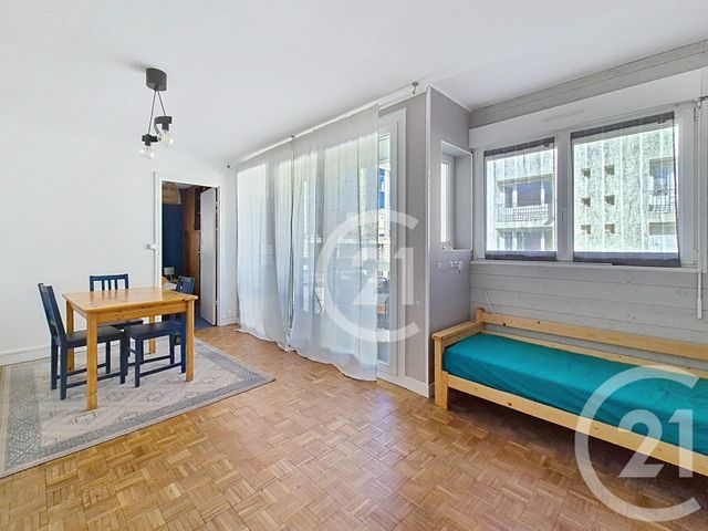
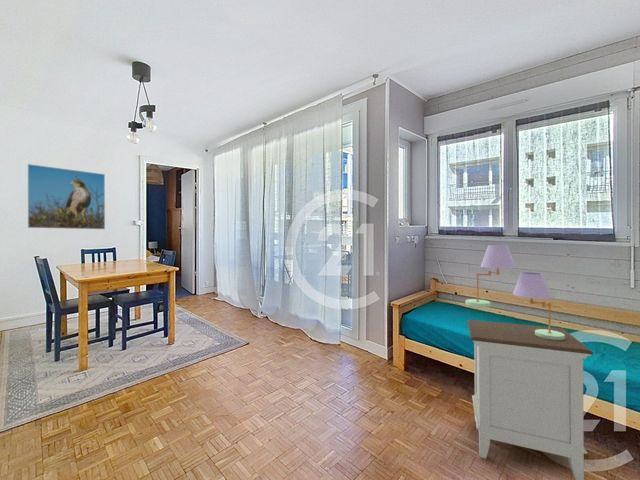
+ table lamp (514, 289)
+ nightstand (520, 388)
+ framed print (69, 199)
